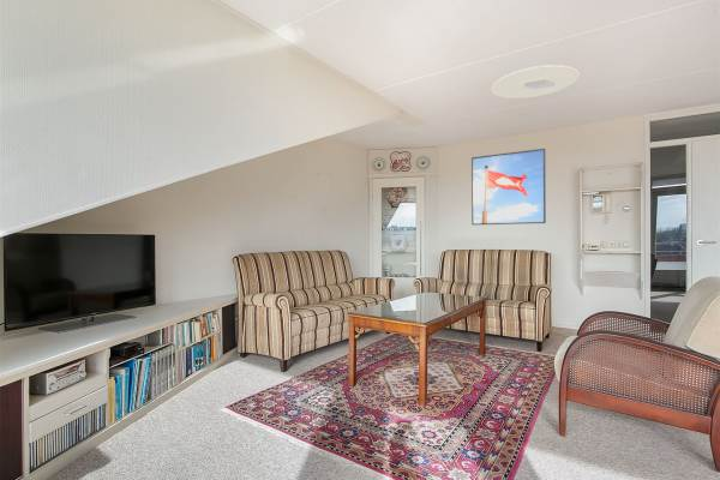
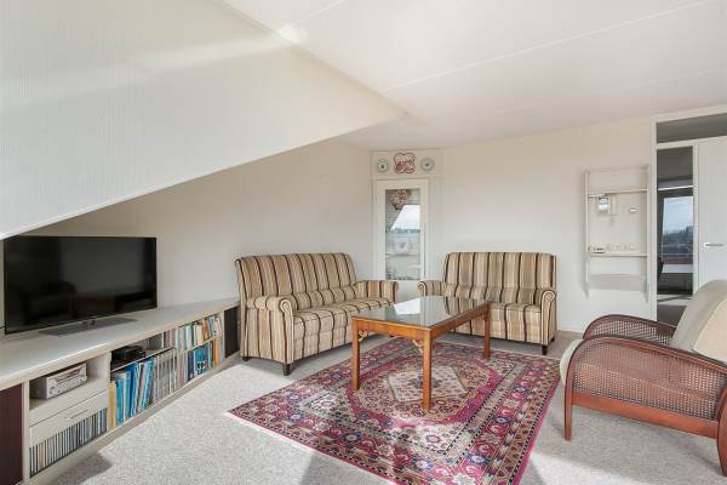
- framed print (506, 188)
- ceiling light (533, 79)
